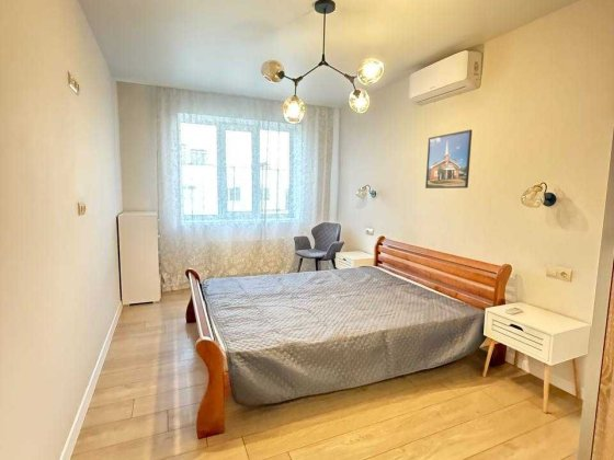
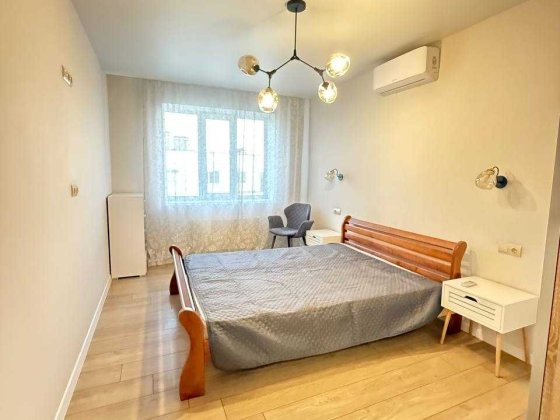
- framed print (446, 161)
